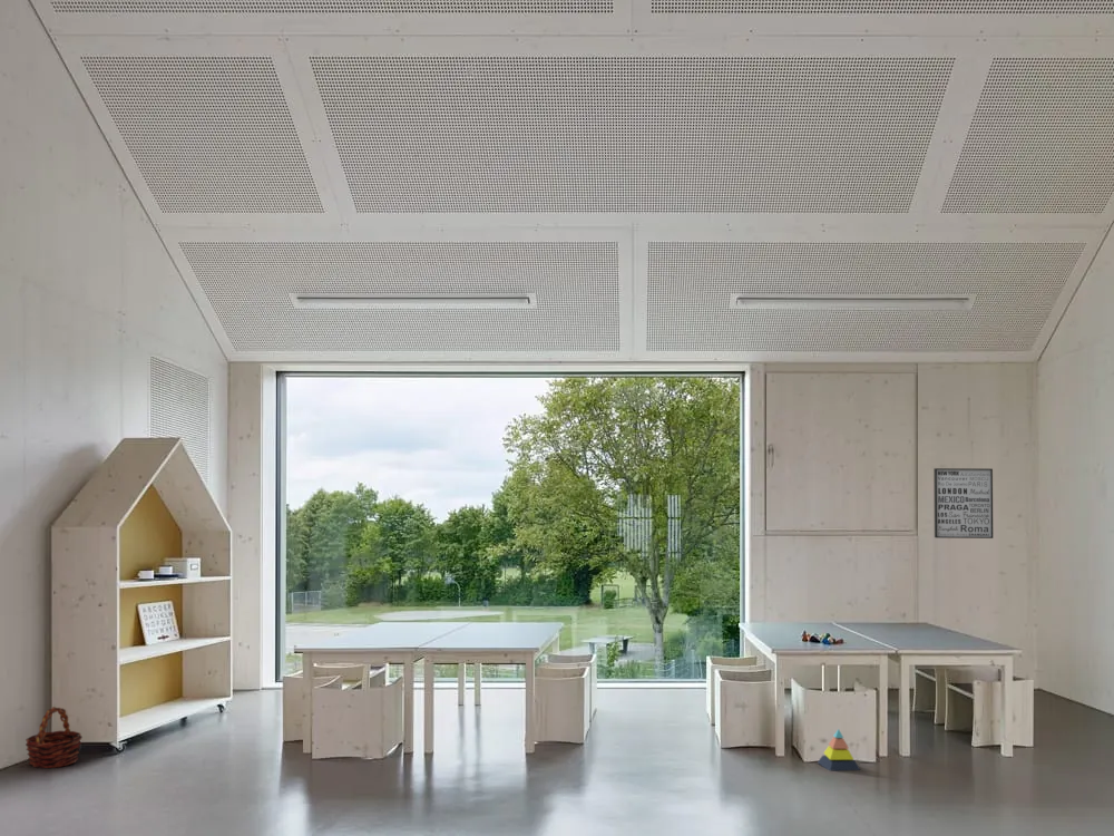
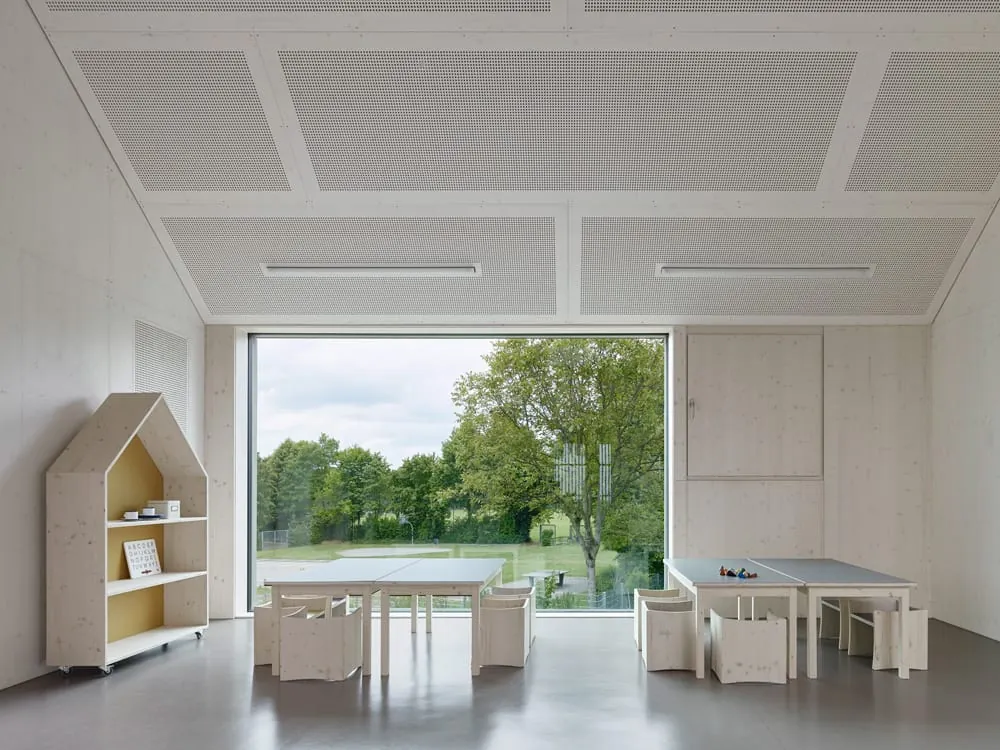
- basket (53, 735)
- wall art (962, 503)
- stacking toy (838, 747)
